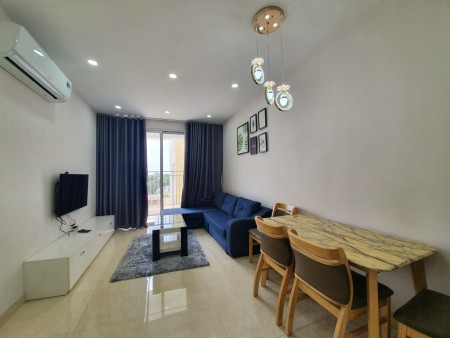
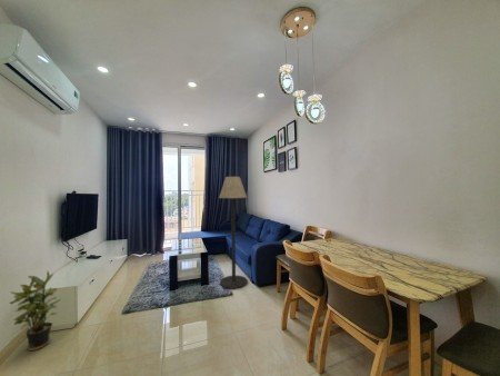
+ potted plant (34, 310)
+ floor lamp (233, 229)
